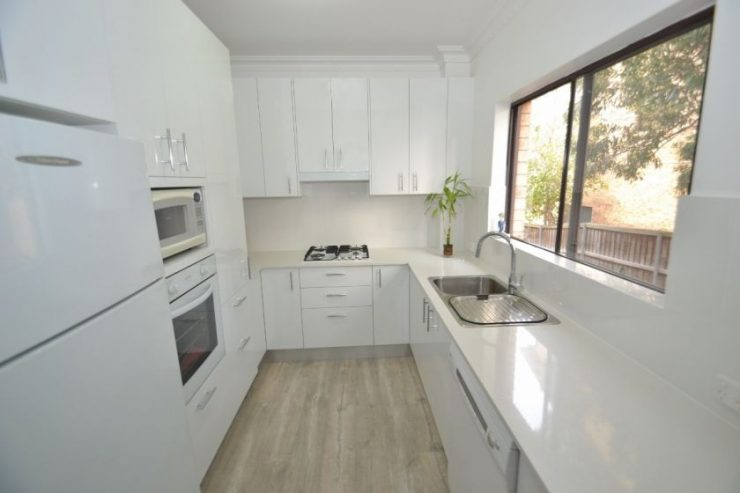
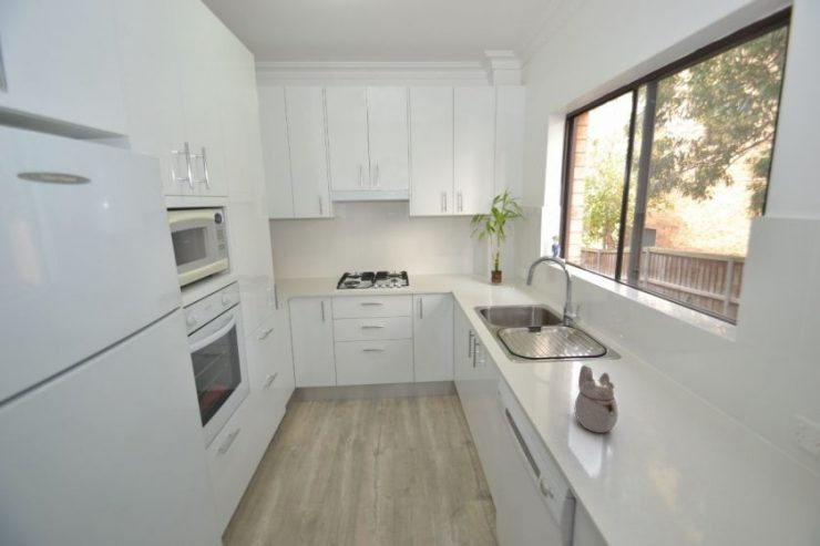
+ teapot (594, 398)
